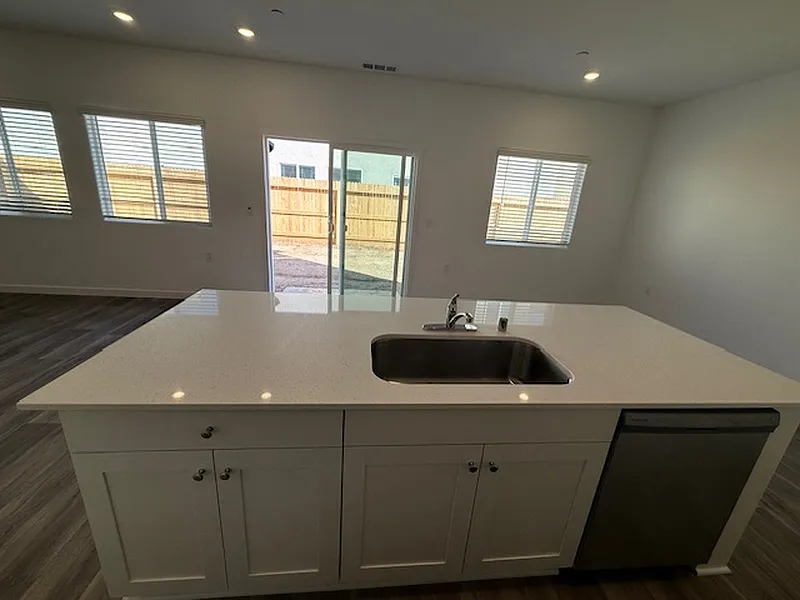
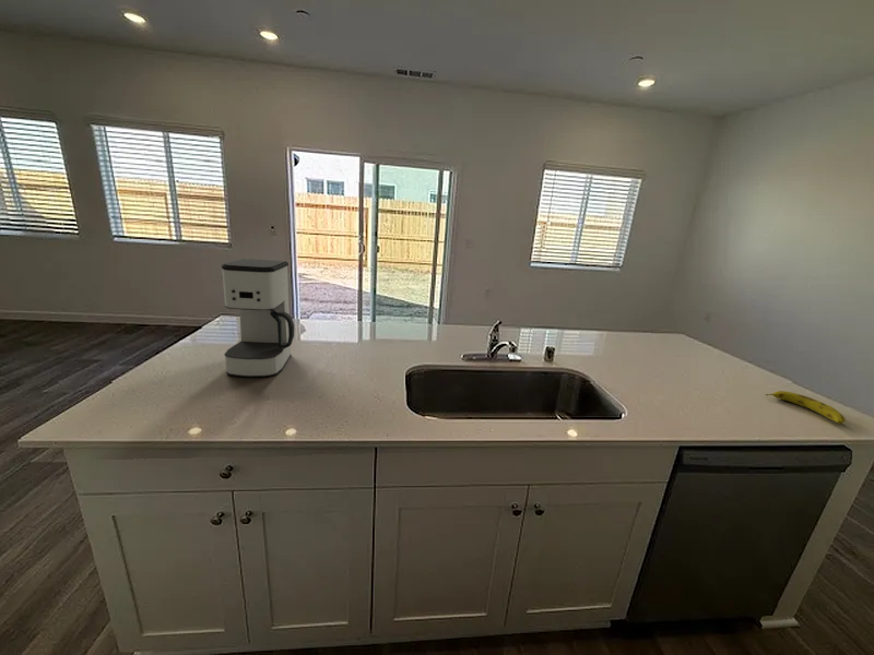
+ fruit (808, 406)
+ coffee maker (261, 315)
